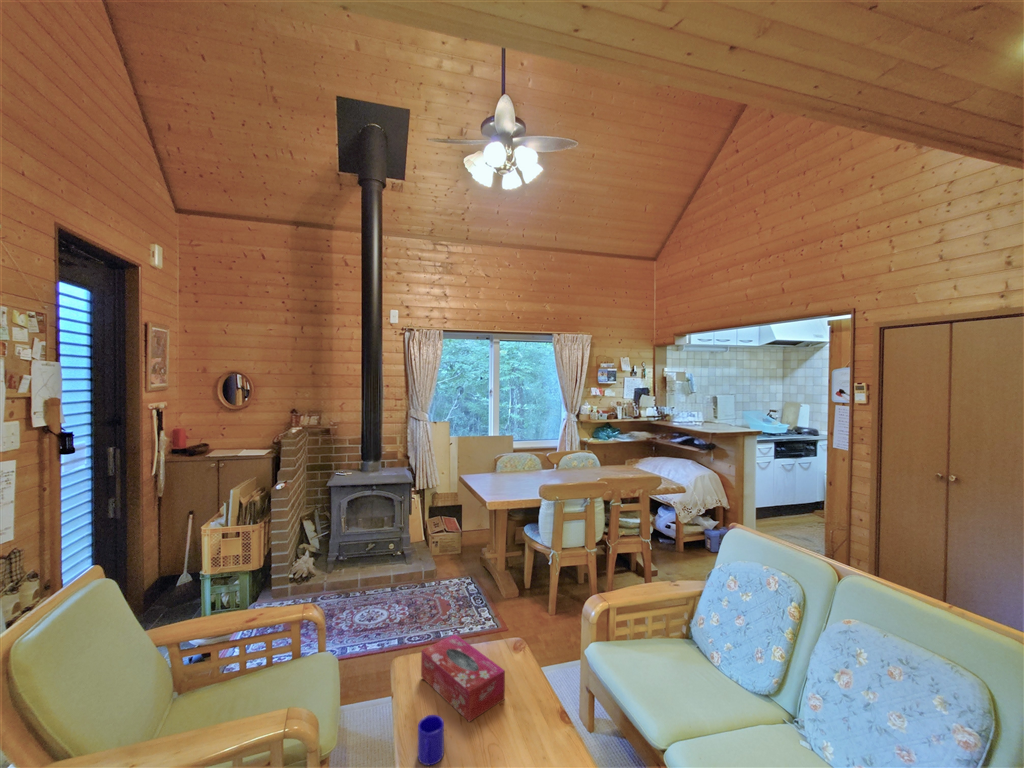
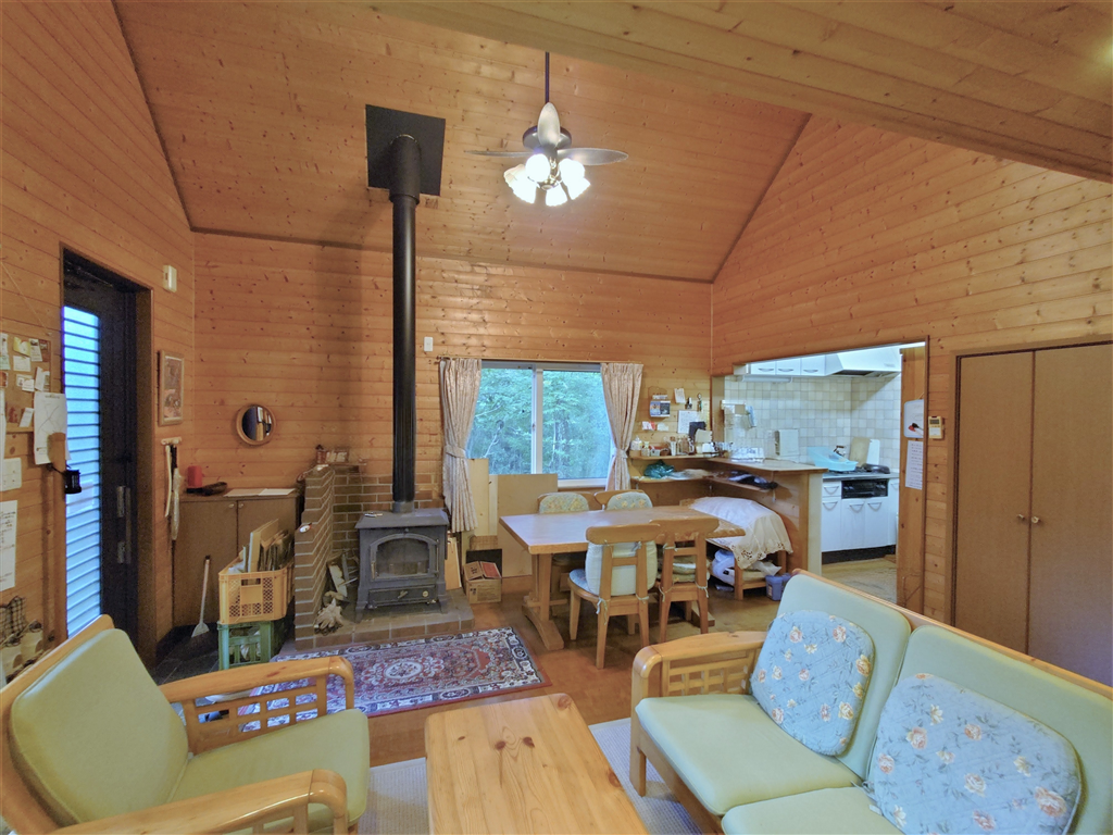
- tissue box (461, 673)
- mug (430, 743)
